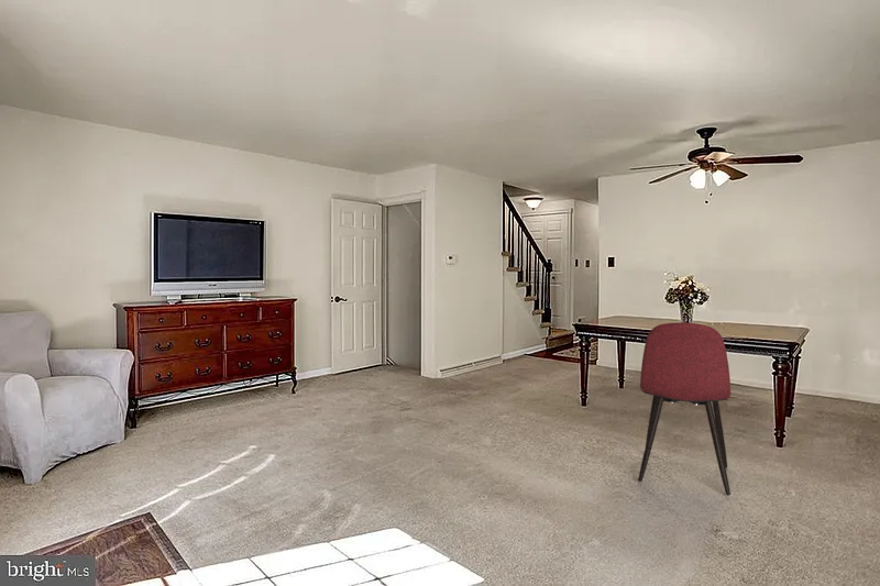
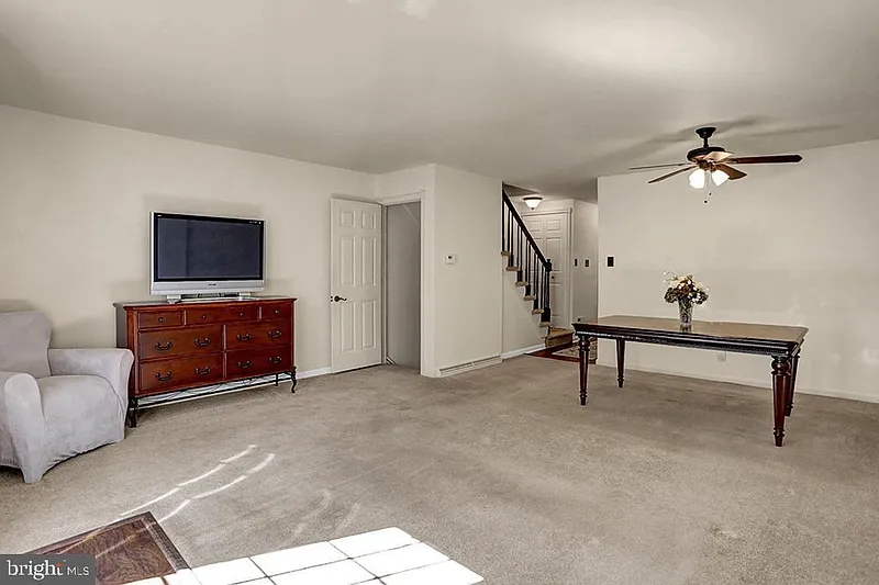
- dining chair (684, 397)
